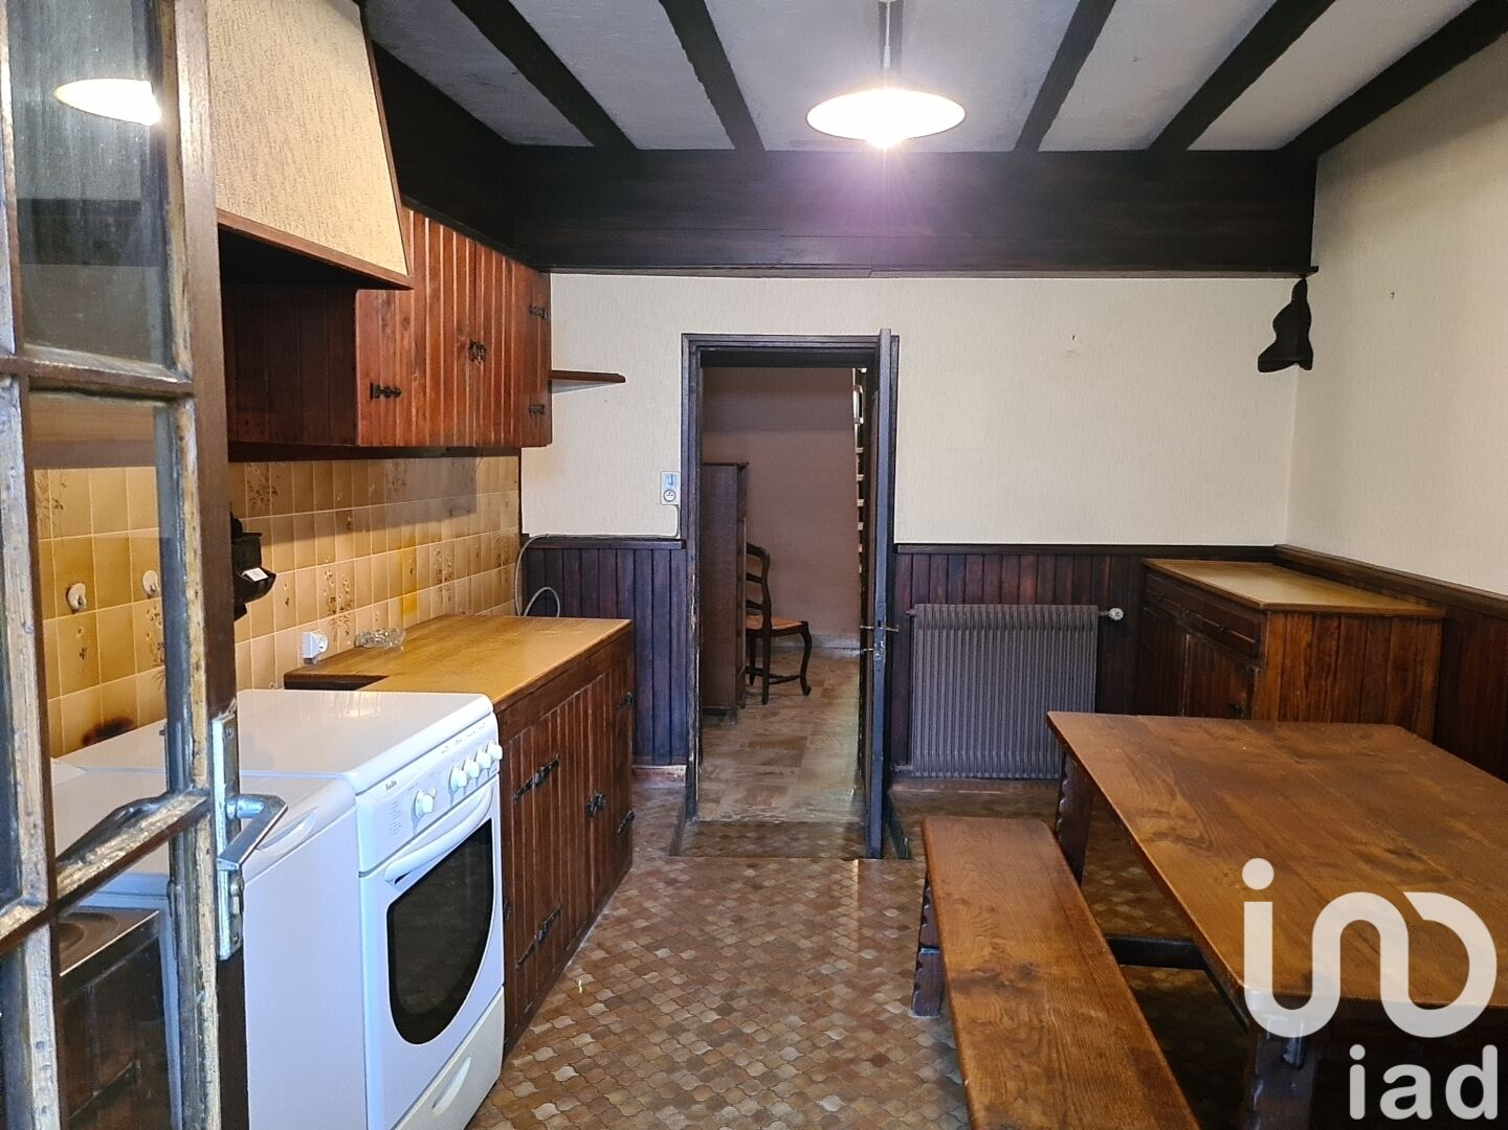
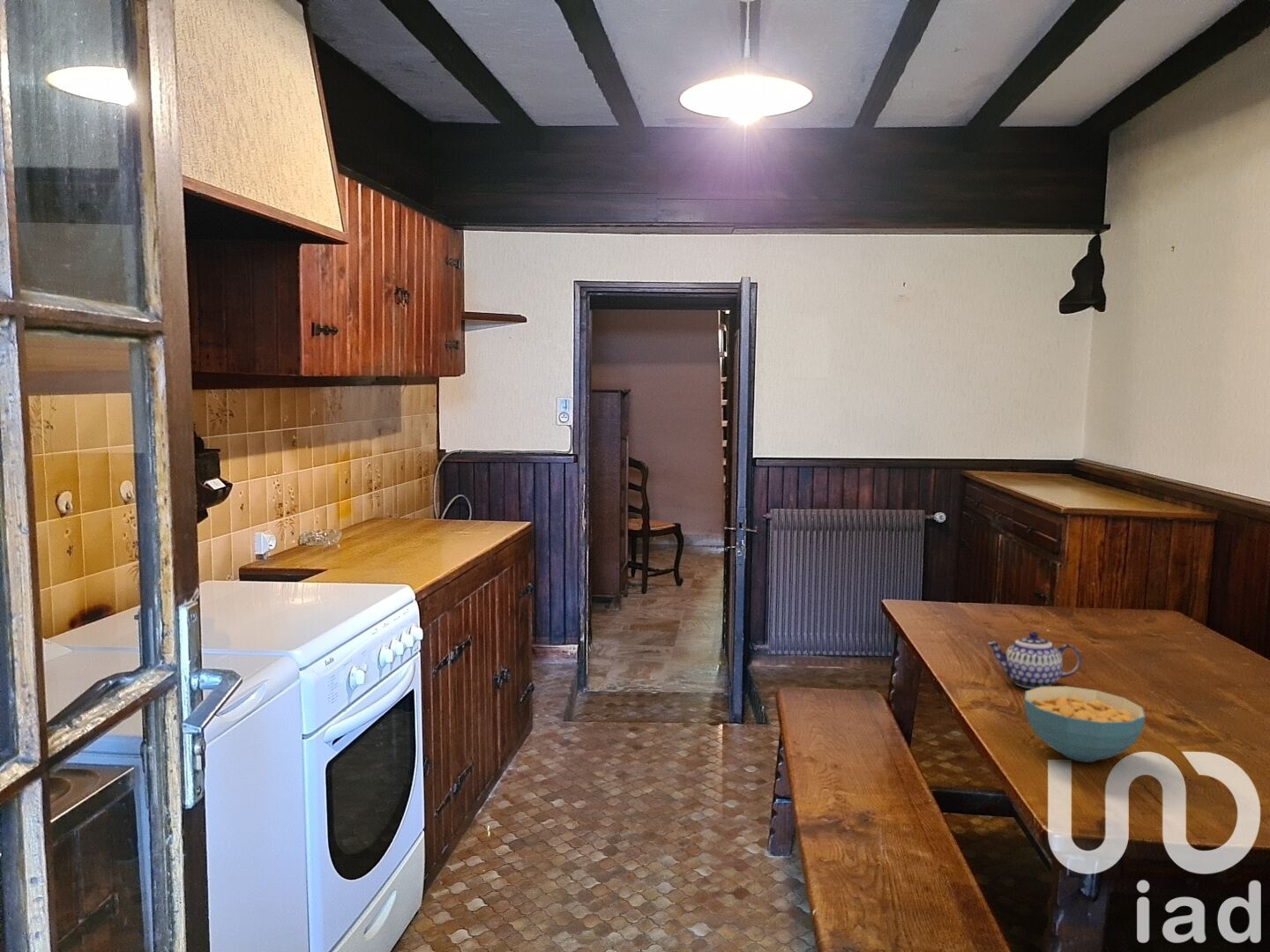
+ teapot (1033, 658)
+ cereal bowl (1081, 729)
